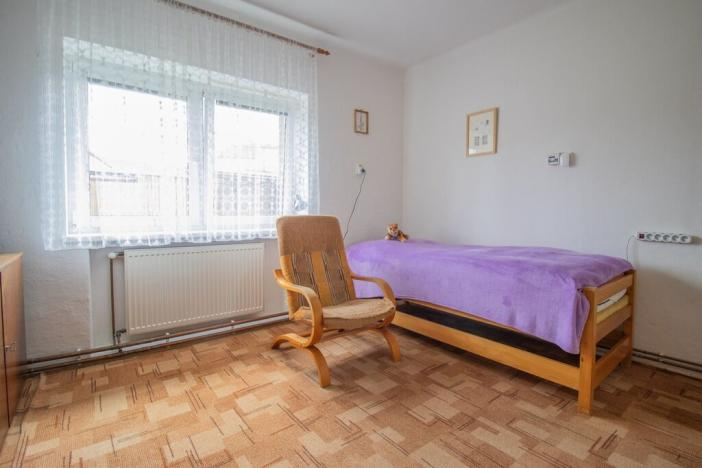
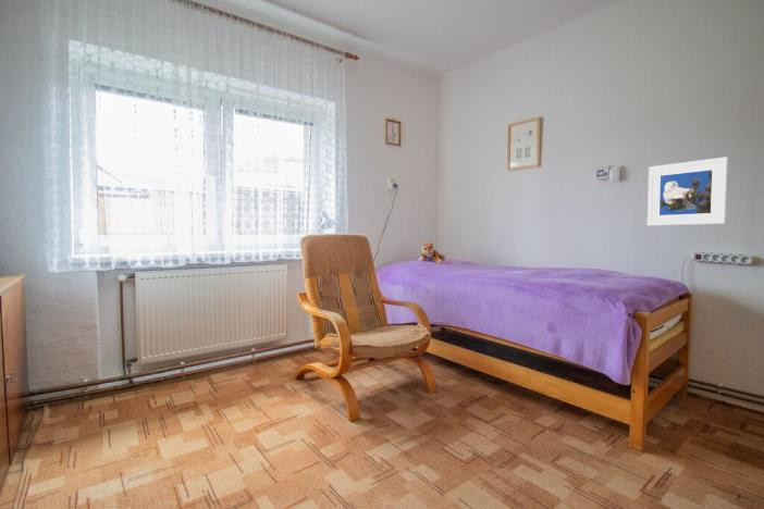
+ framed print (685, 194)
